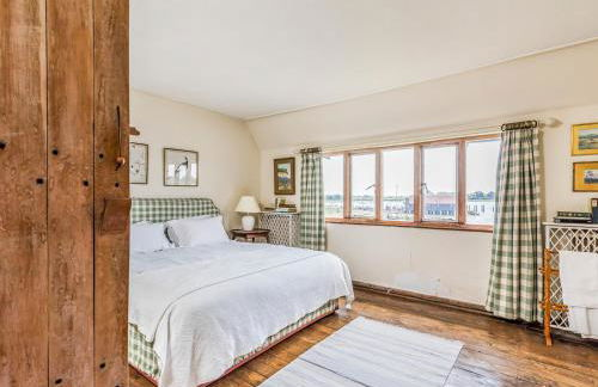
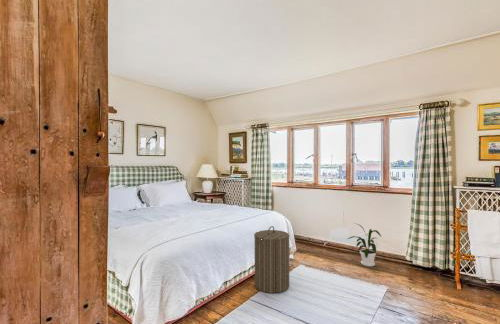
+ house plant (365, 244)
+ laundry hamper (271, 255)
